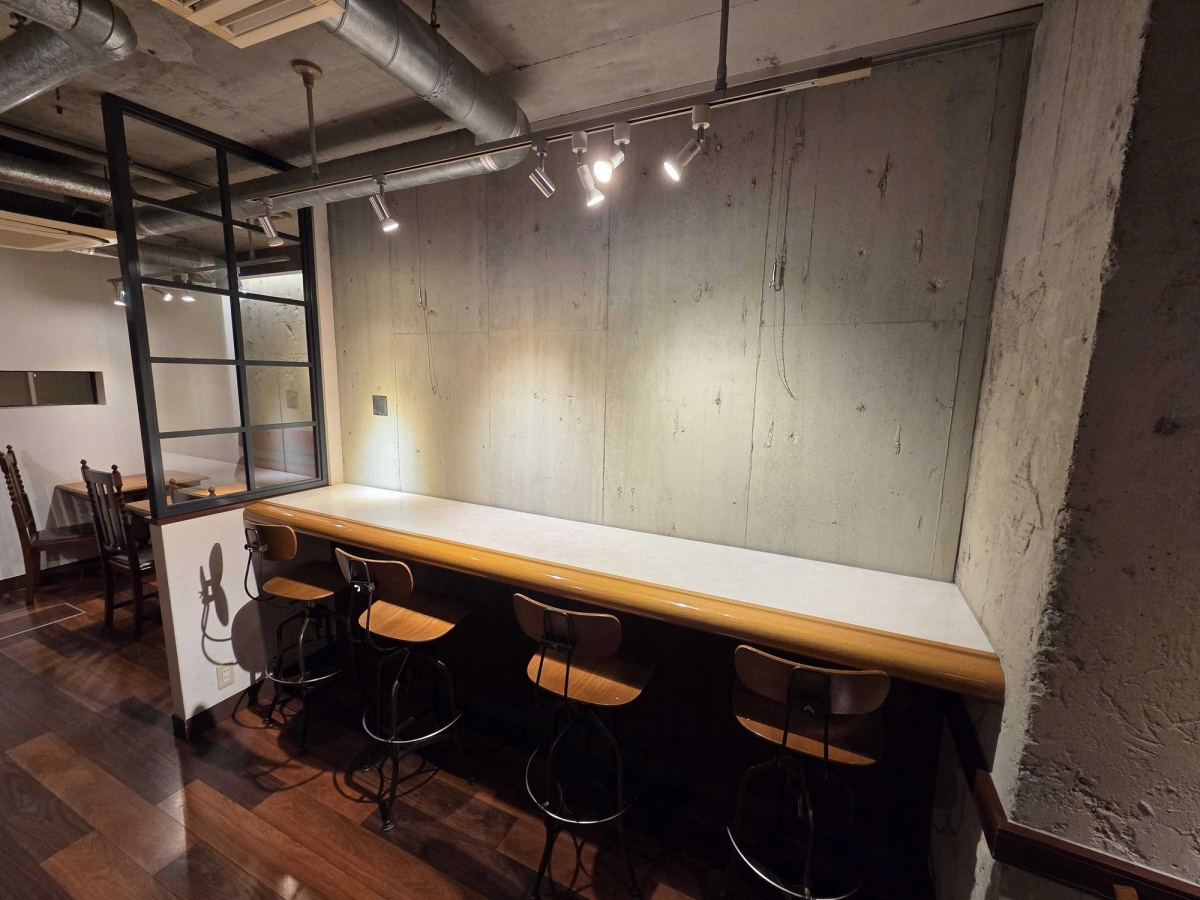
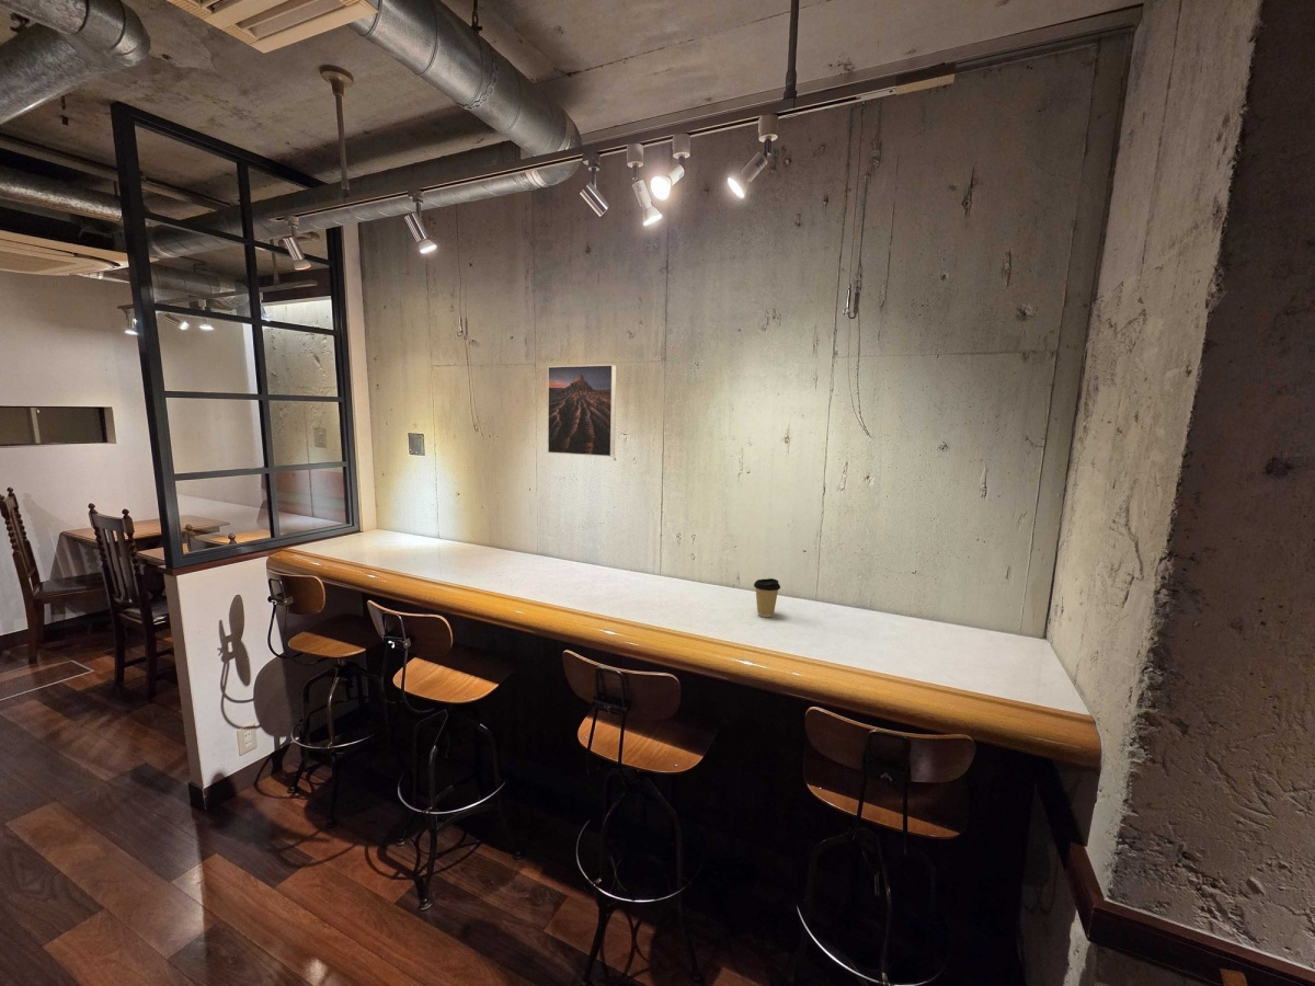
+ coffee cup (766, 597)
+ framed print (580, 410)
